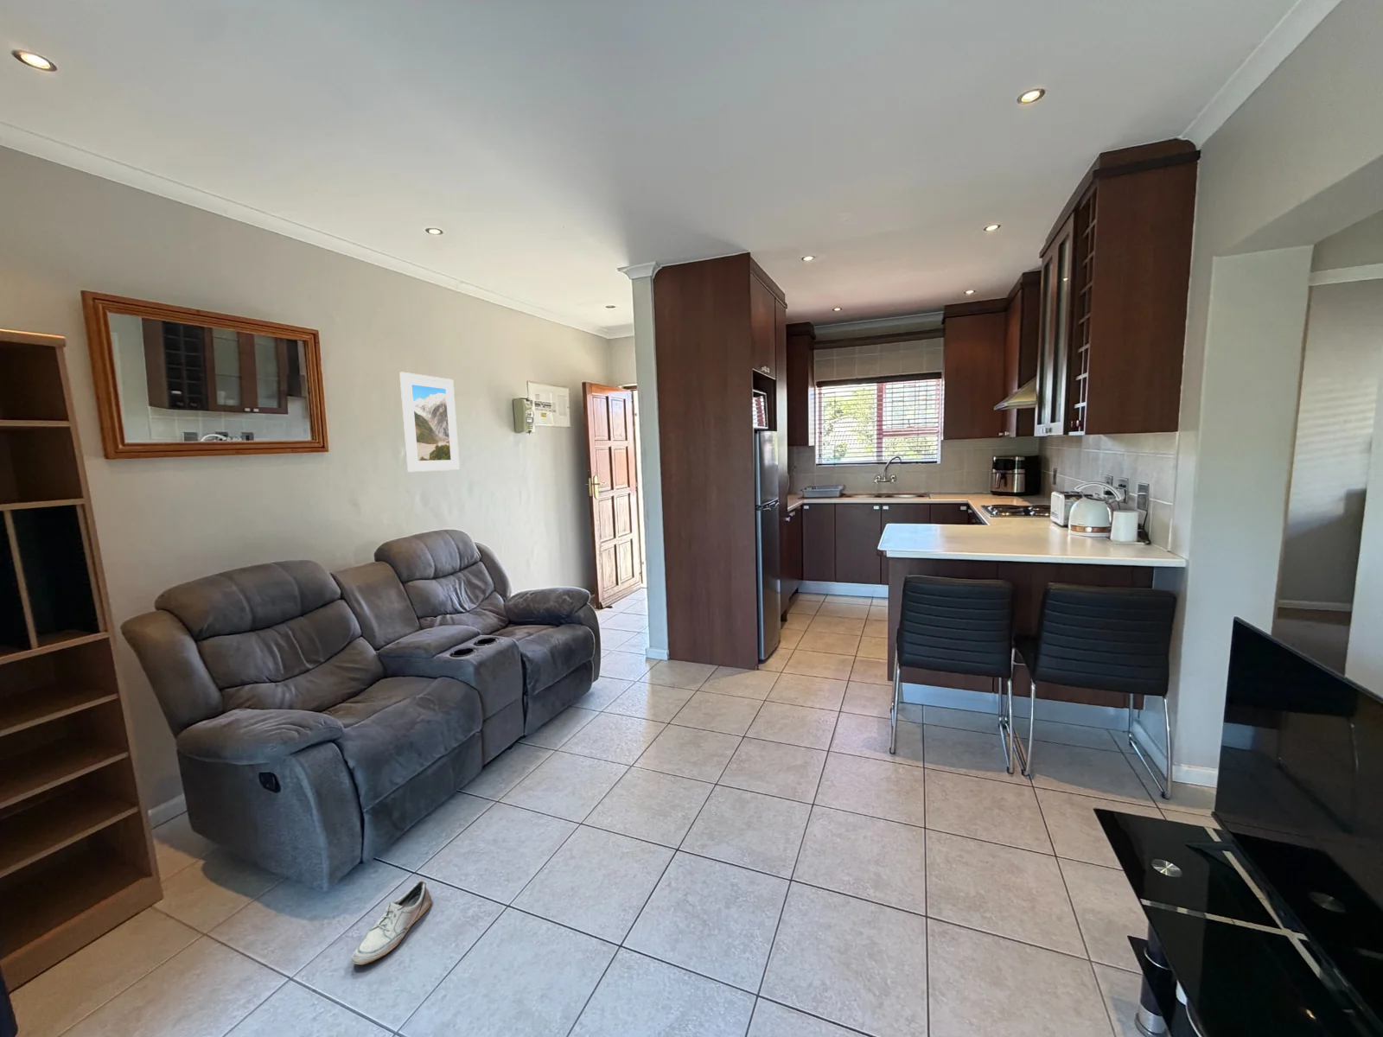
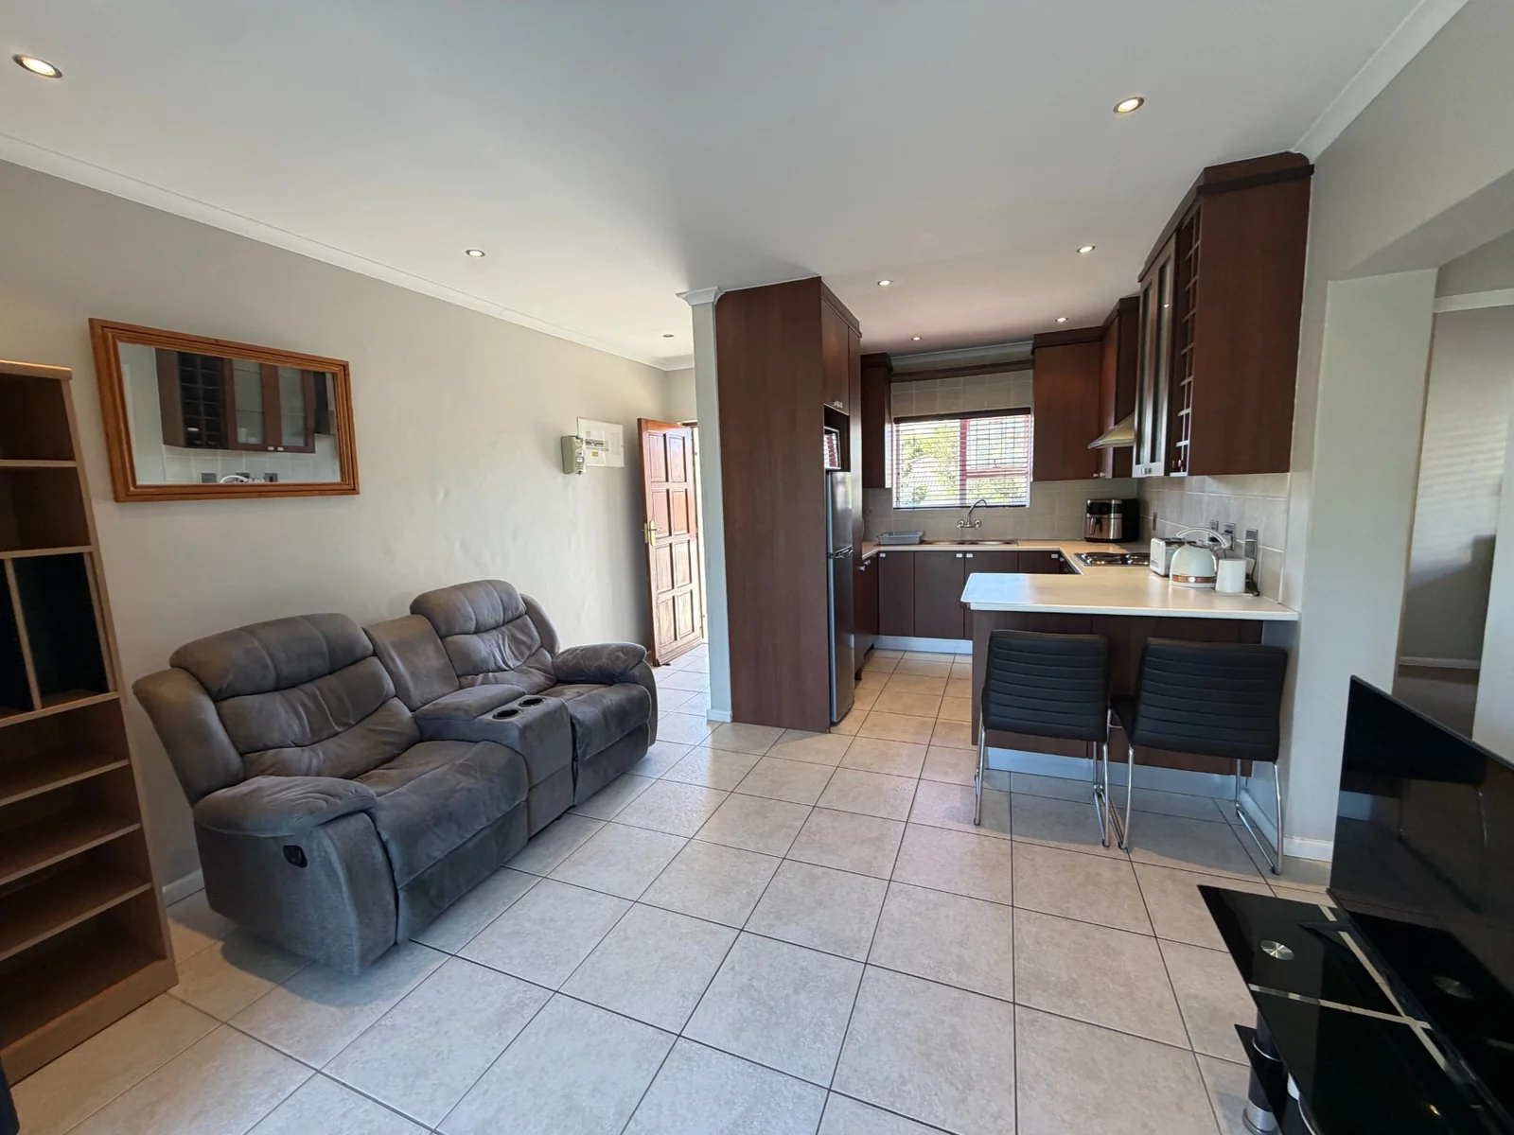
- shoe (393, 919)
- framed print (431, 424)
